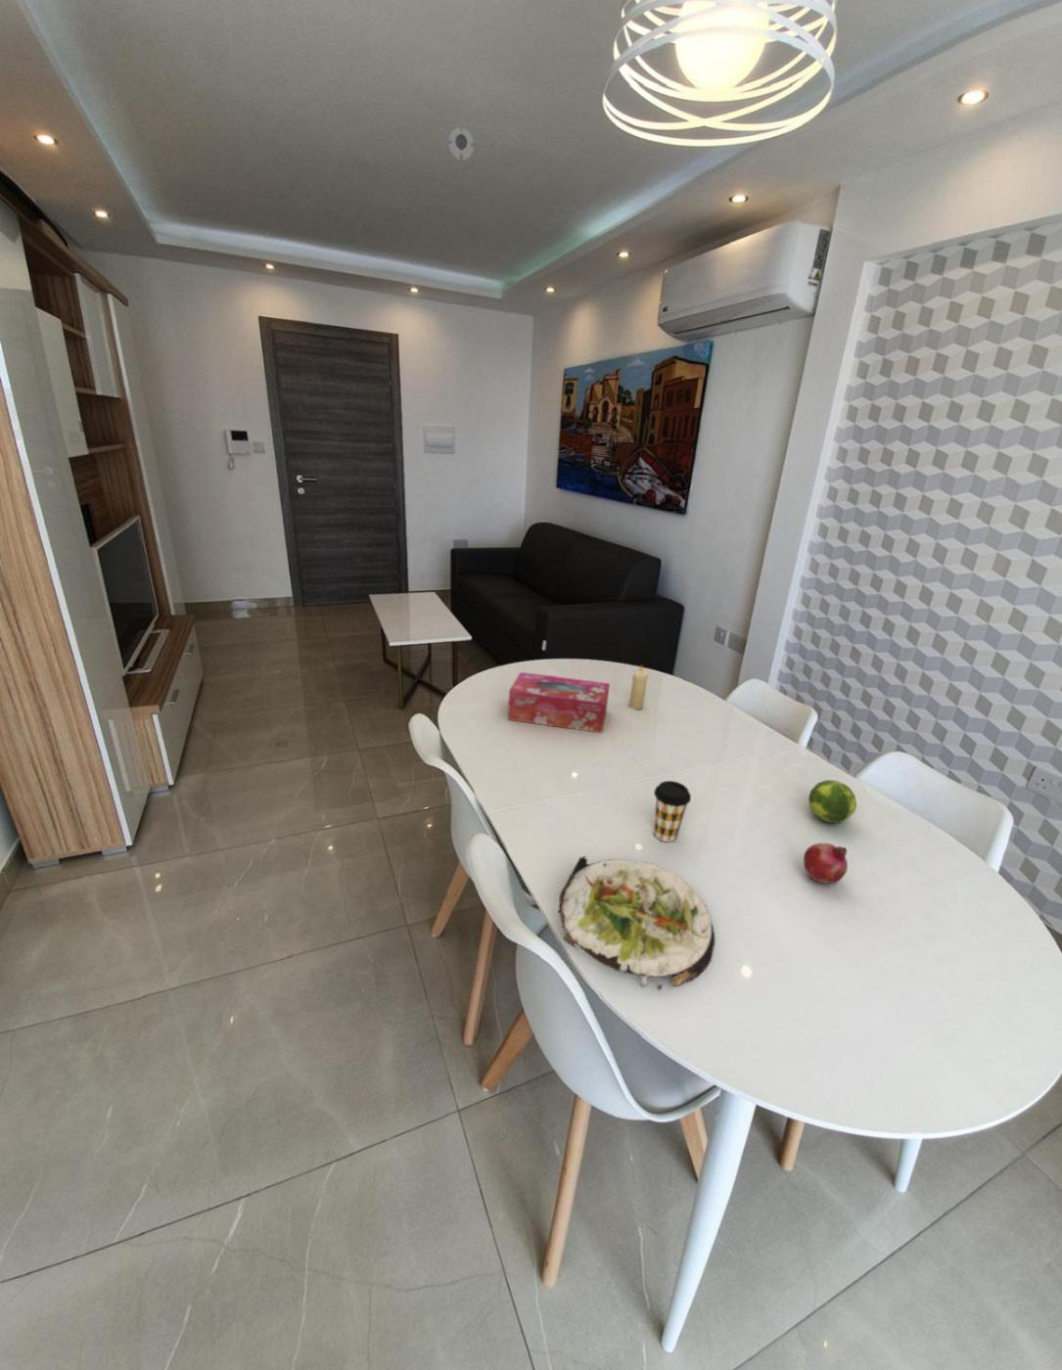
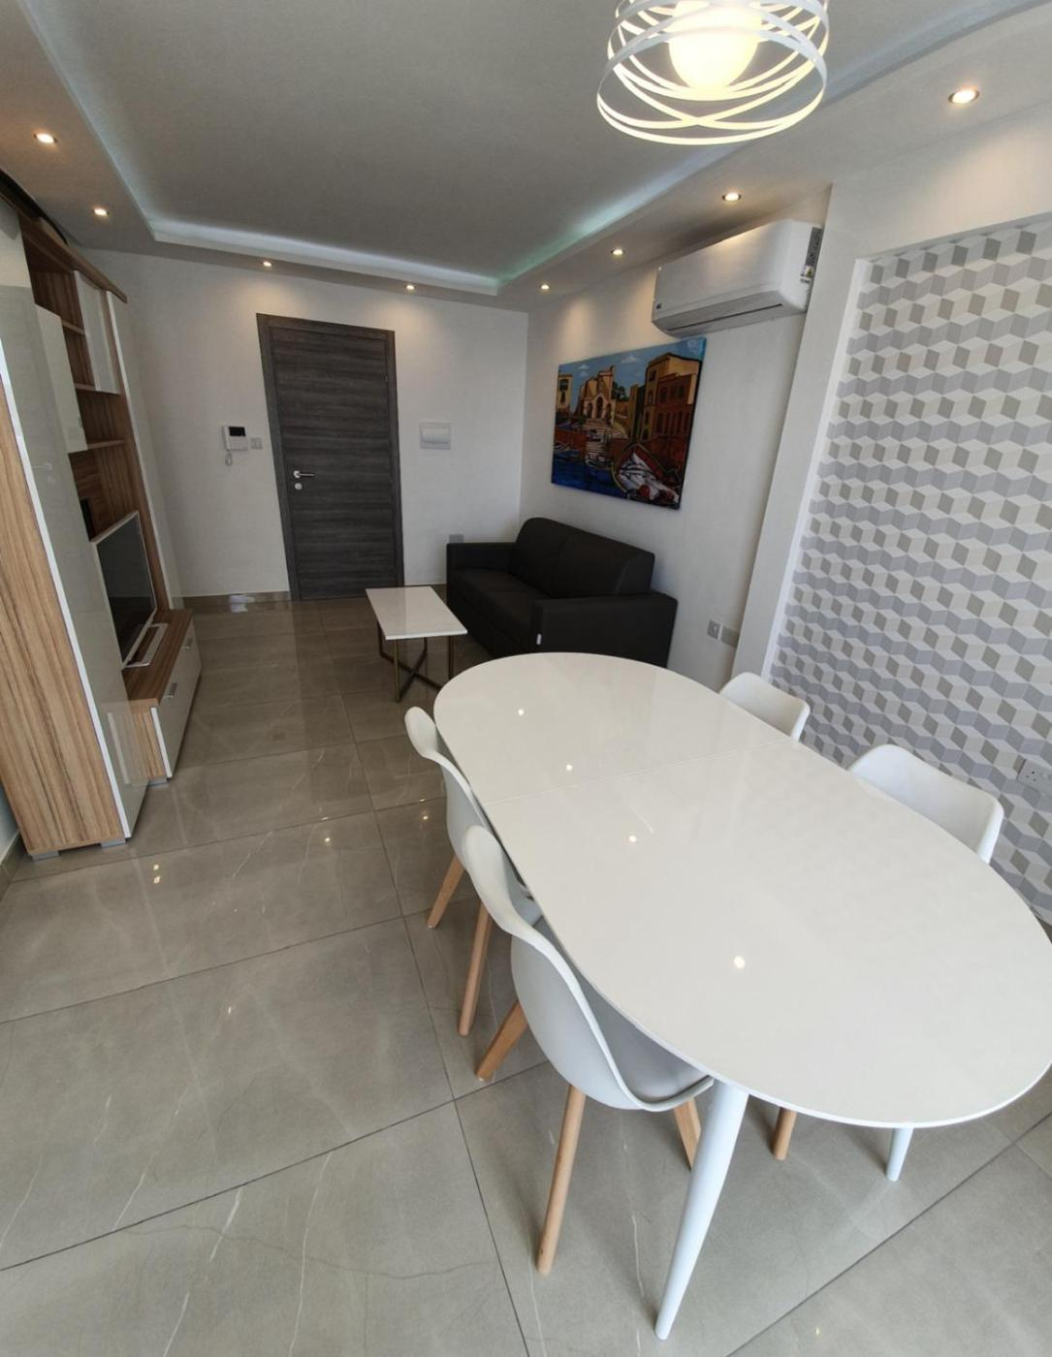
- smoke detector (461, 142)
- coffee cup (668, 812)
- fruit (825, 861)
- salad plate (638, 909)
- fruit (832, 802)
- candle (638, 685)
- tissue box (559, 701)
